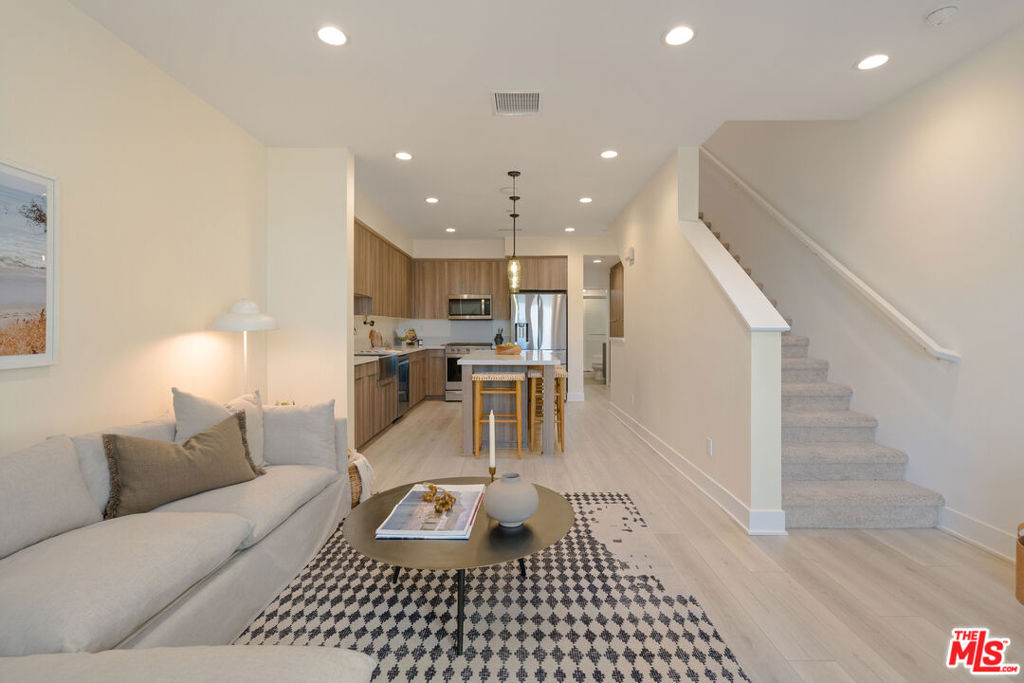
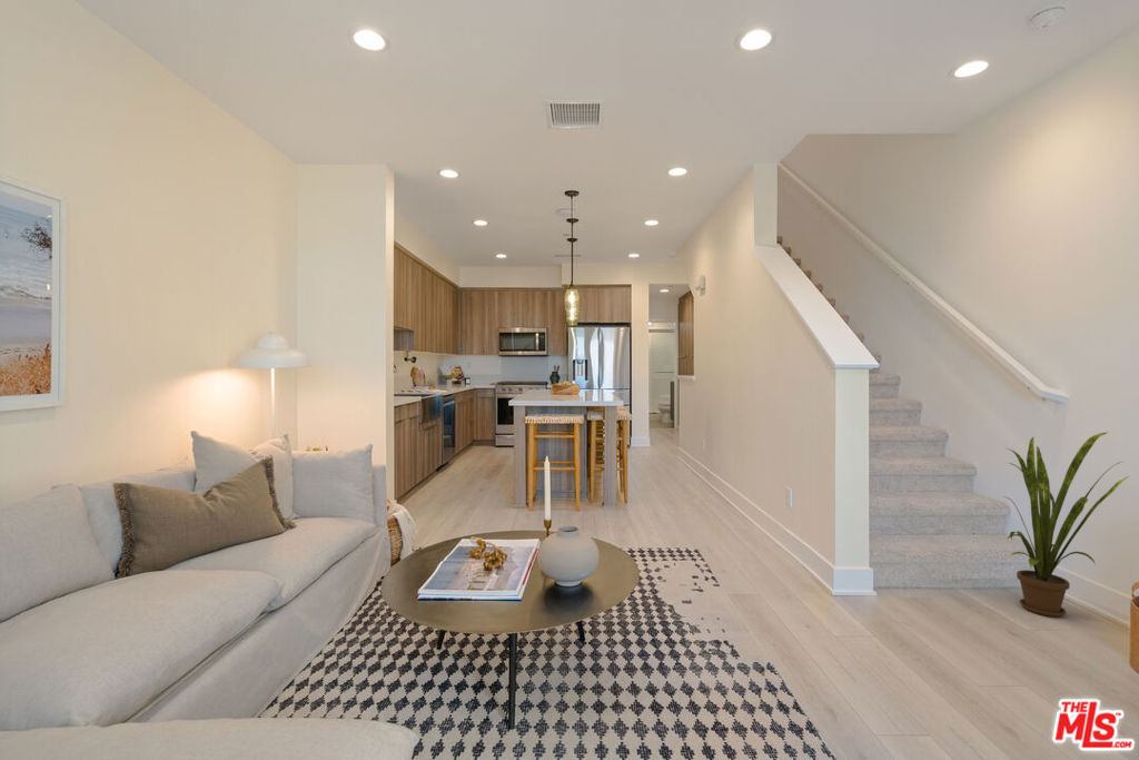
+ house plant (1048, 520)
